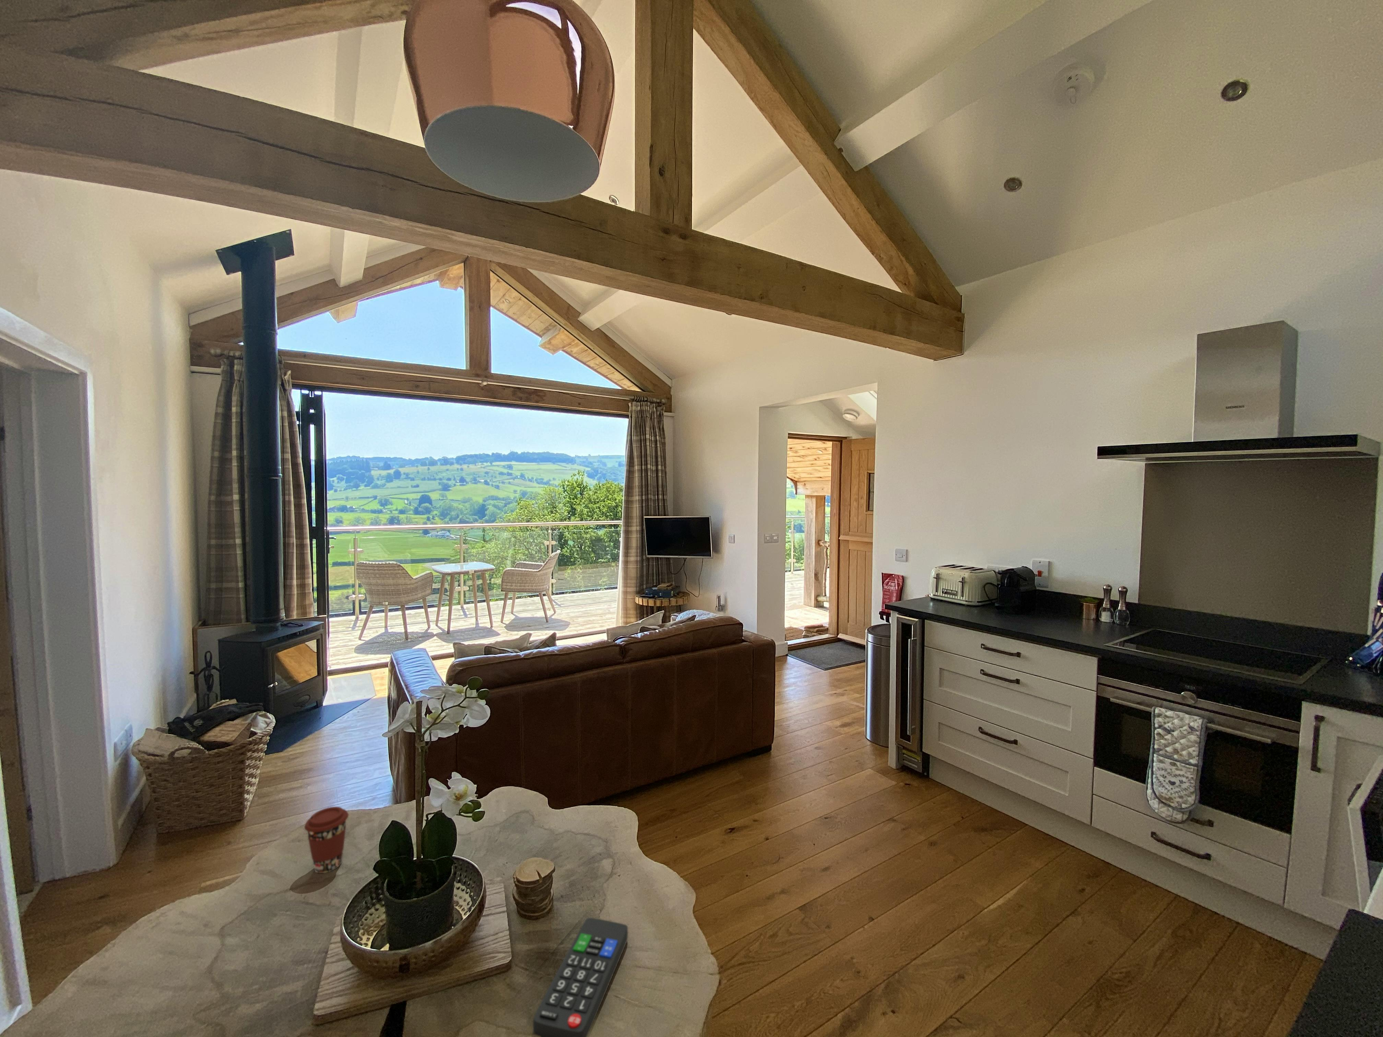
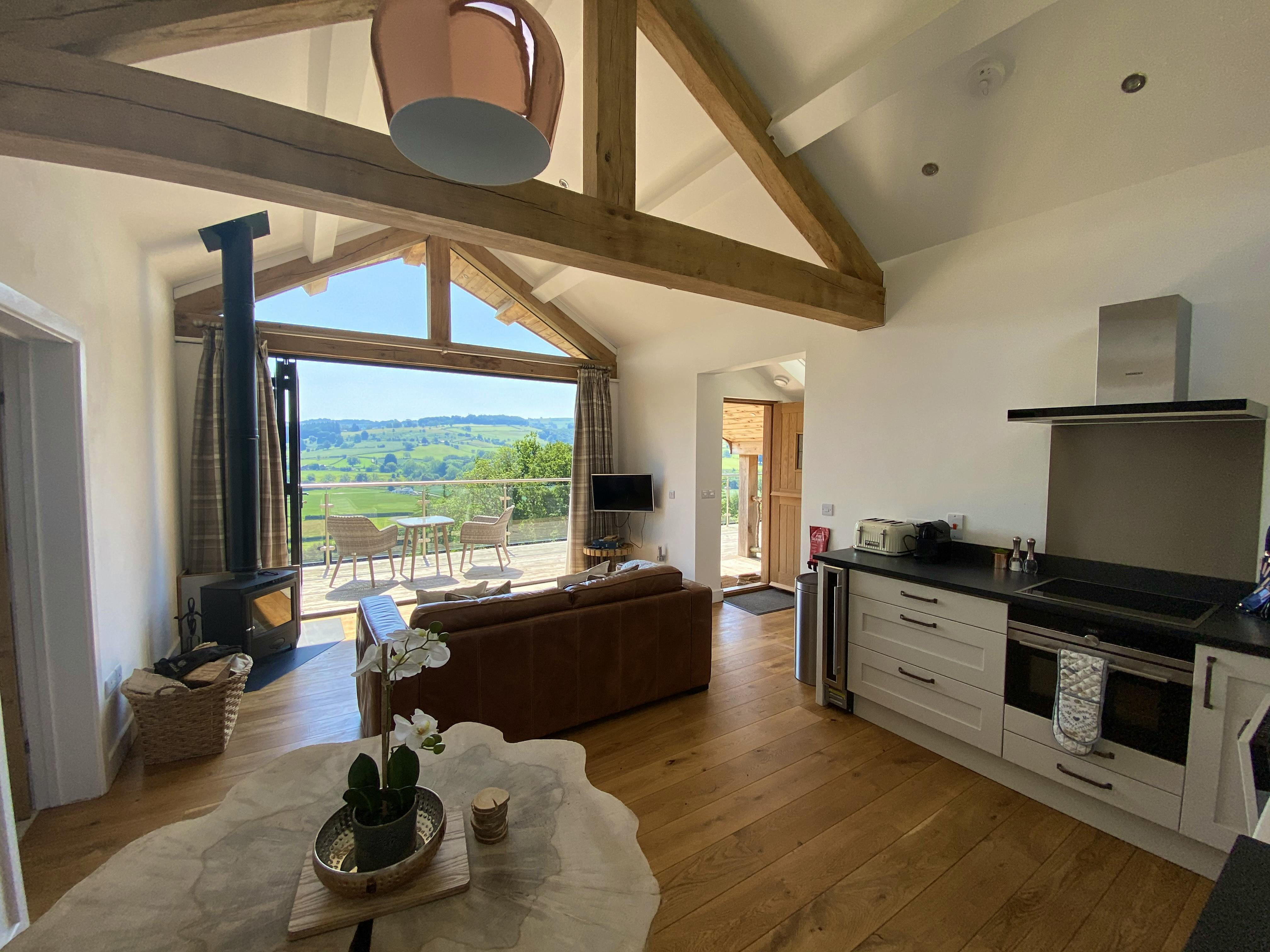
- coffee cup (327, 840)
- remote control (585, 973)
